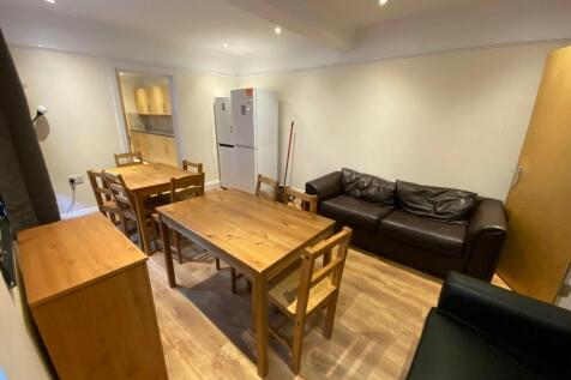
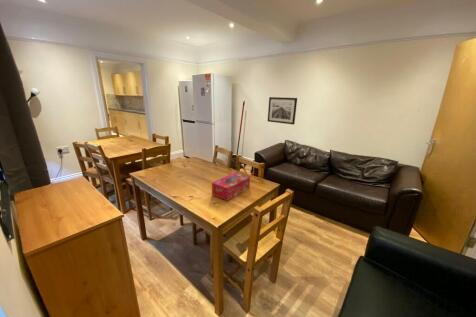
+ wall art (281, 110)
+ tissue box (231, 185)
